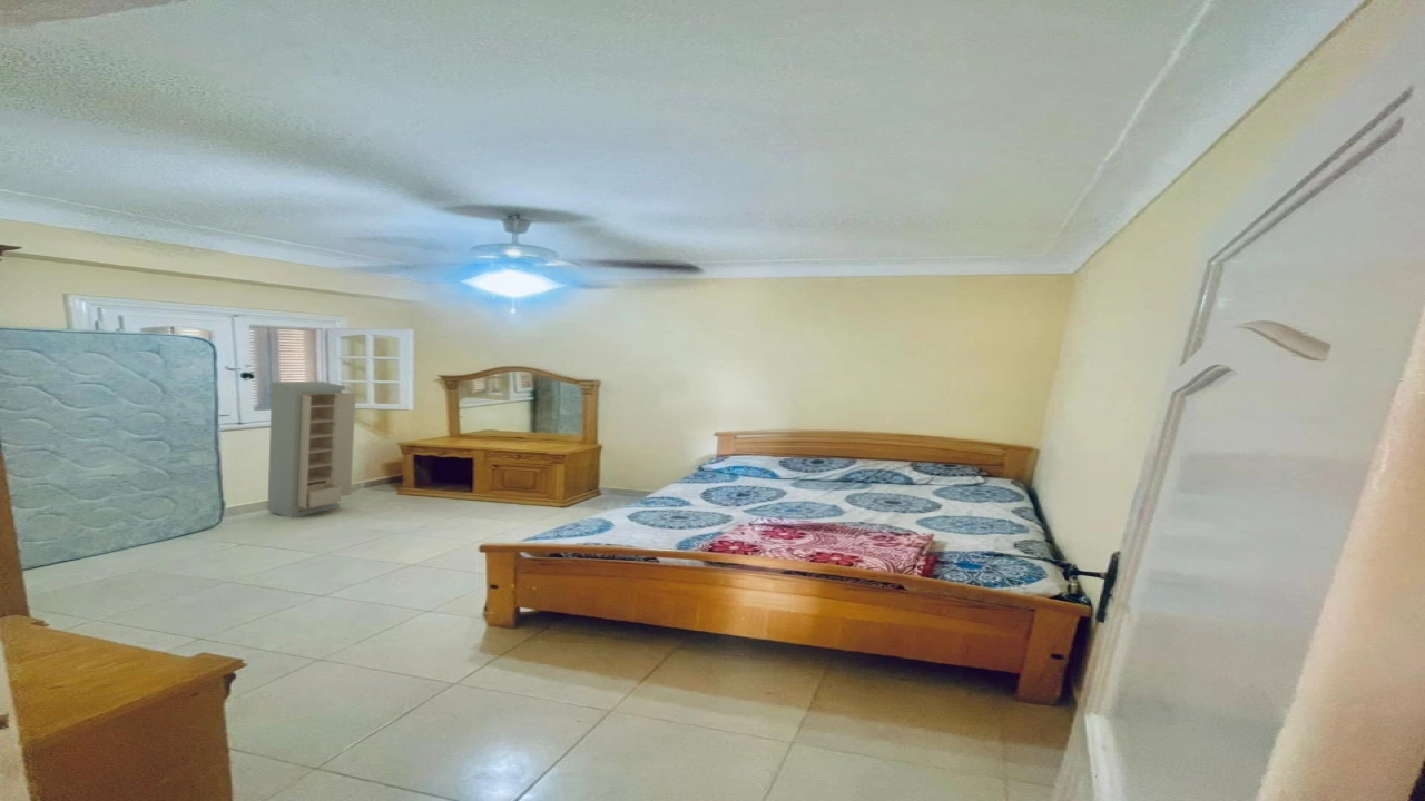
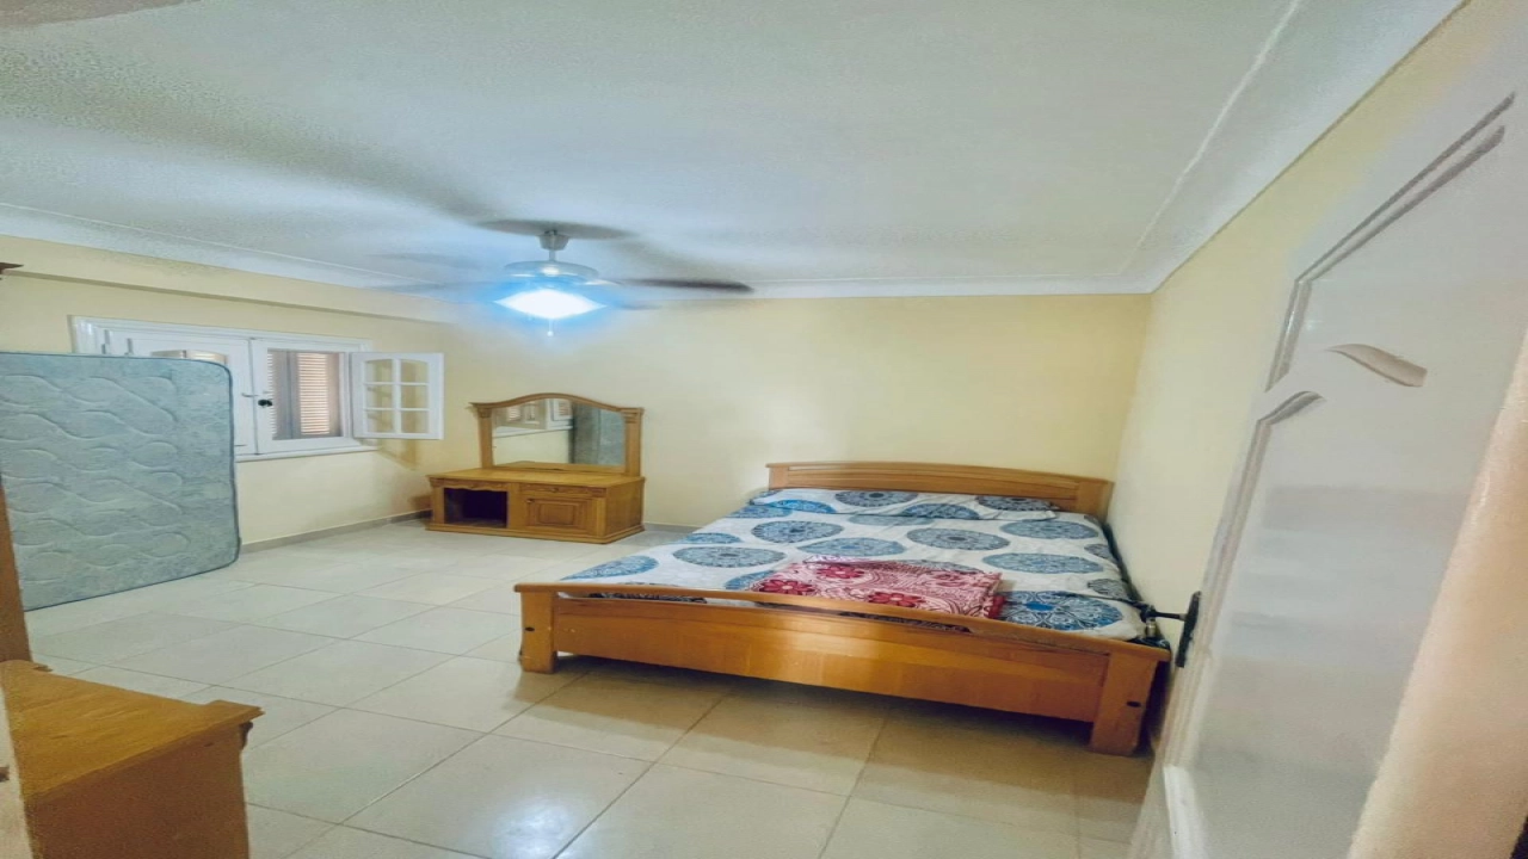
- storage cabinet (317, 447)
